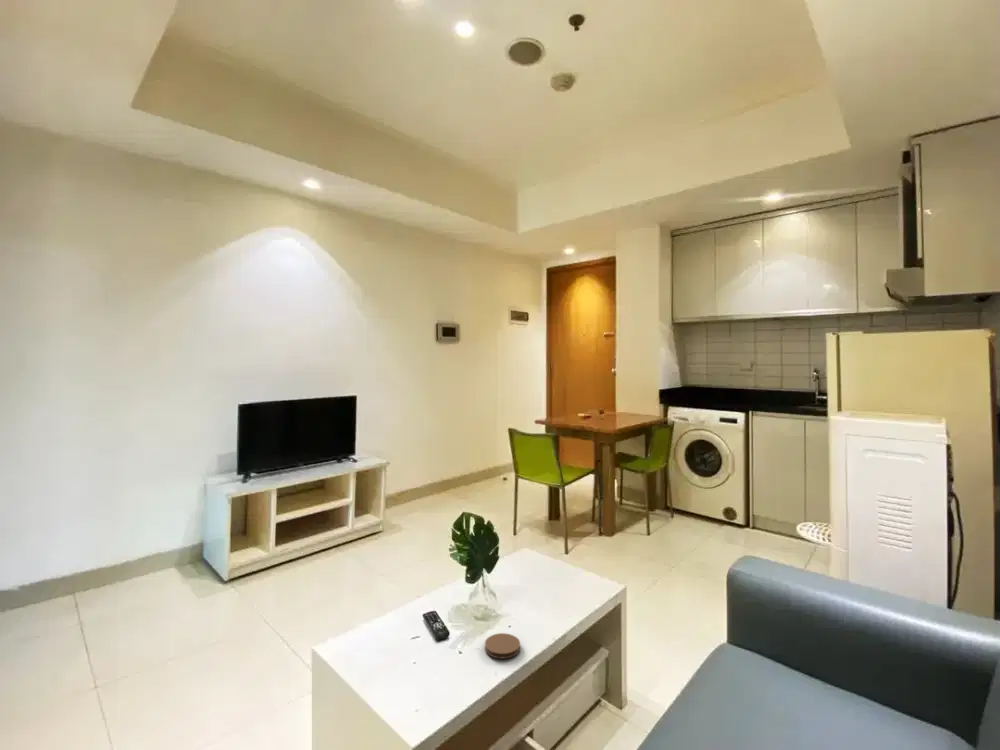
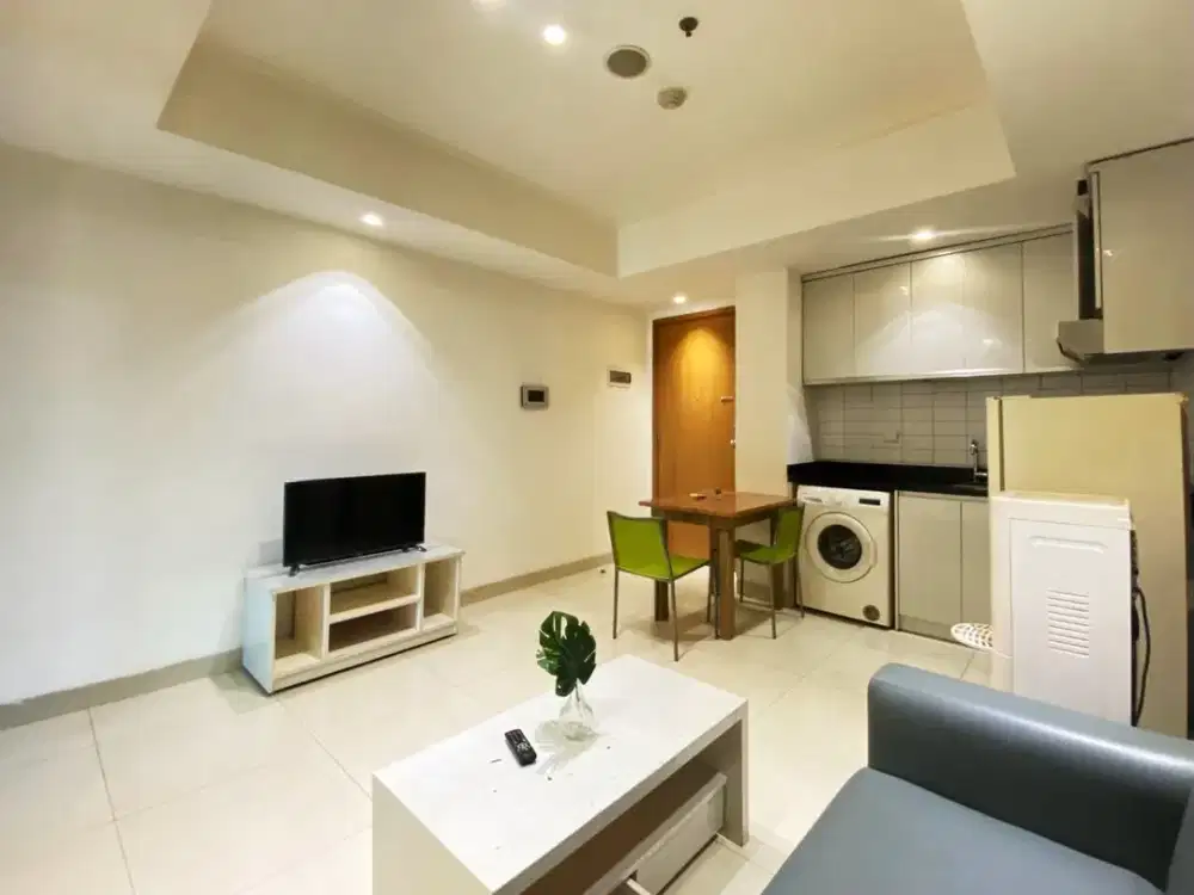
- coaster (502, 645)
